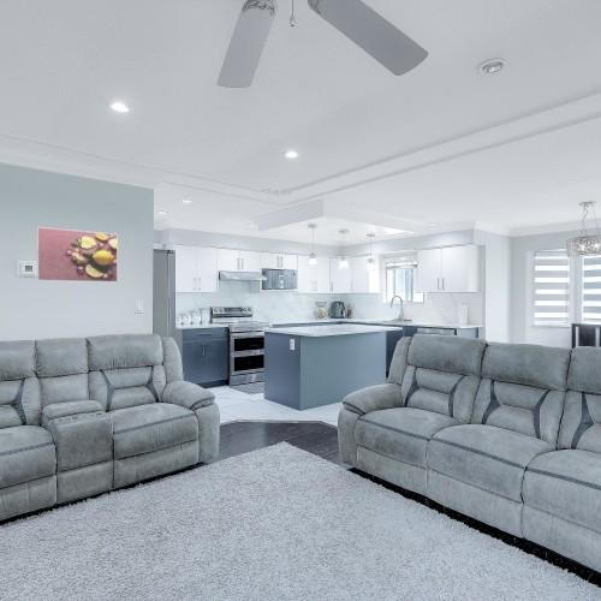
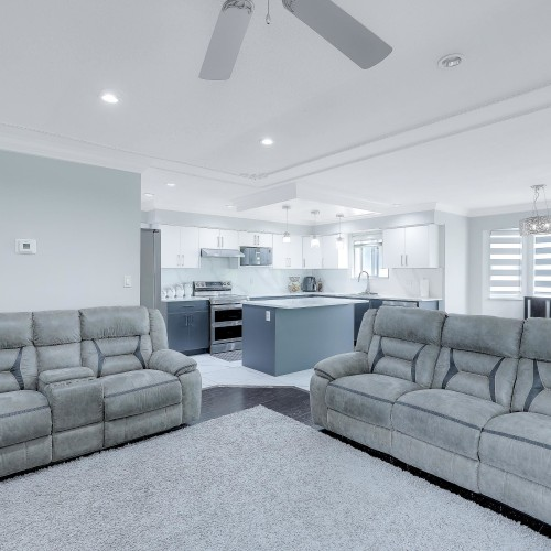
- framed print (79, 256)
